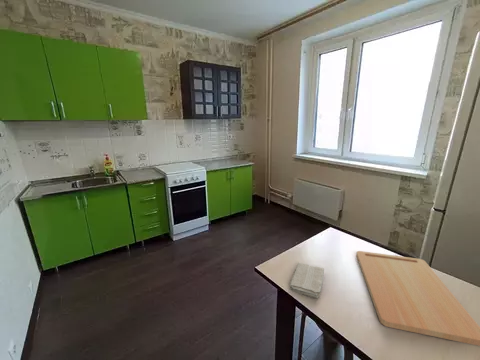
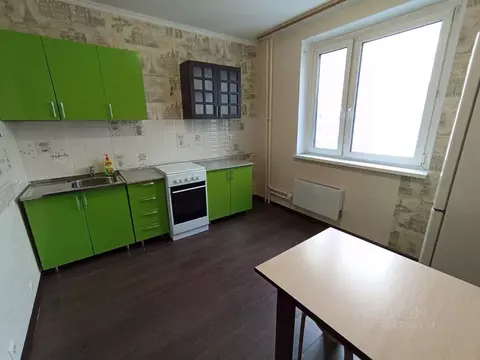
- cutting board (406, 286)
- washcloth (307, 278)
